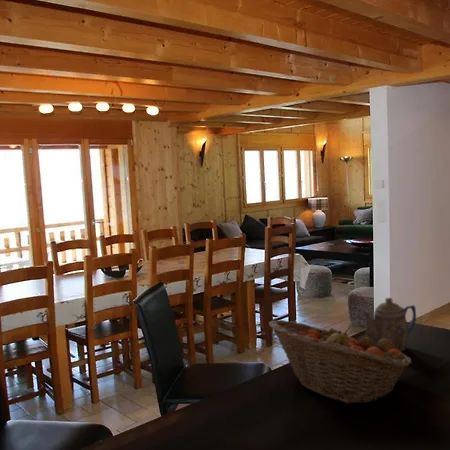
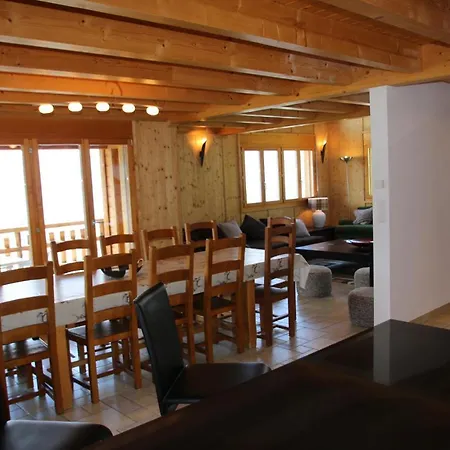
- fruit basket (336, 352)
- teapot (389, 323)
